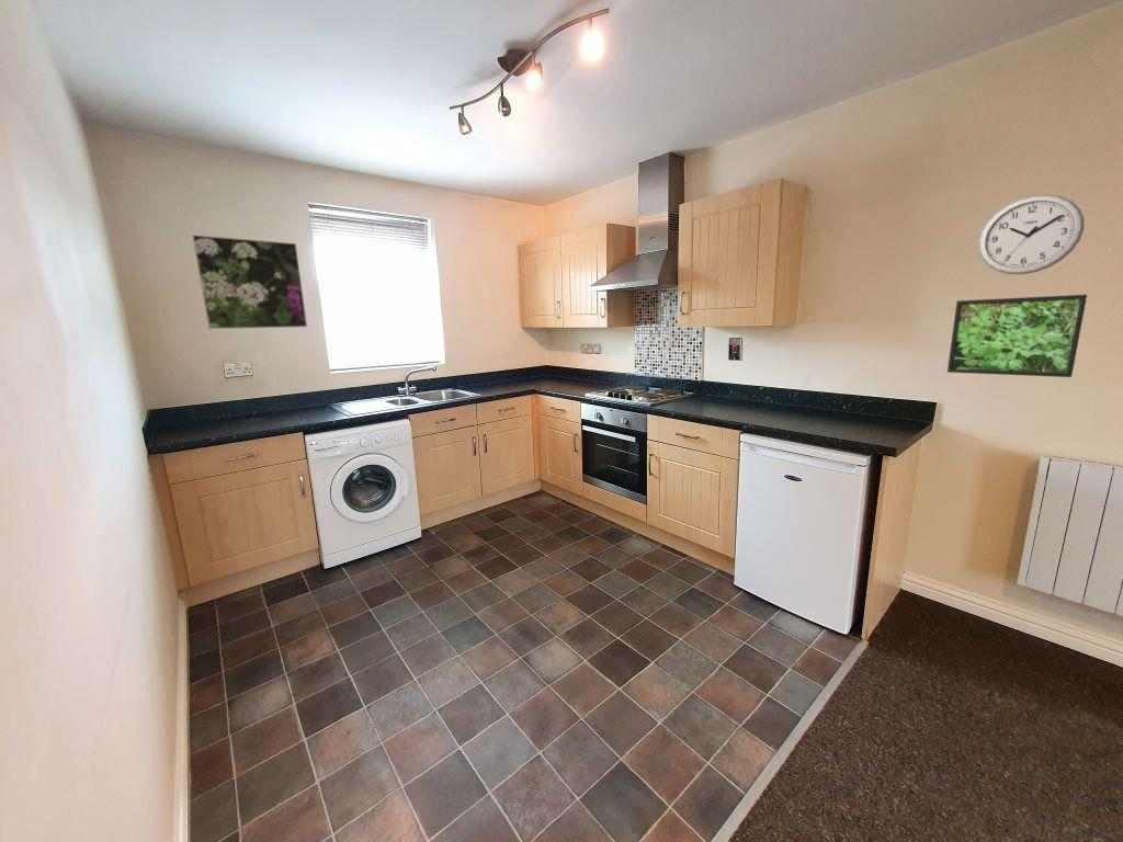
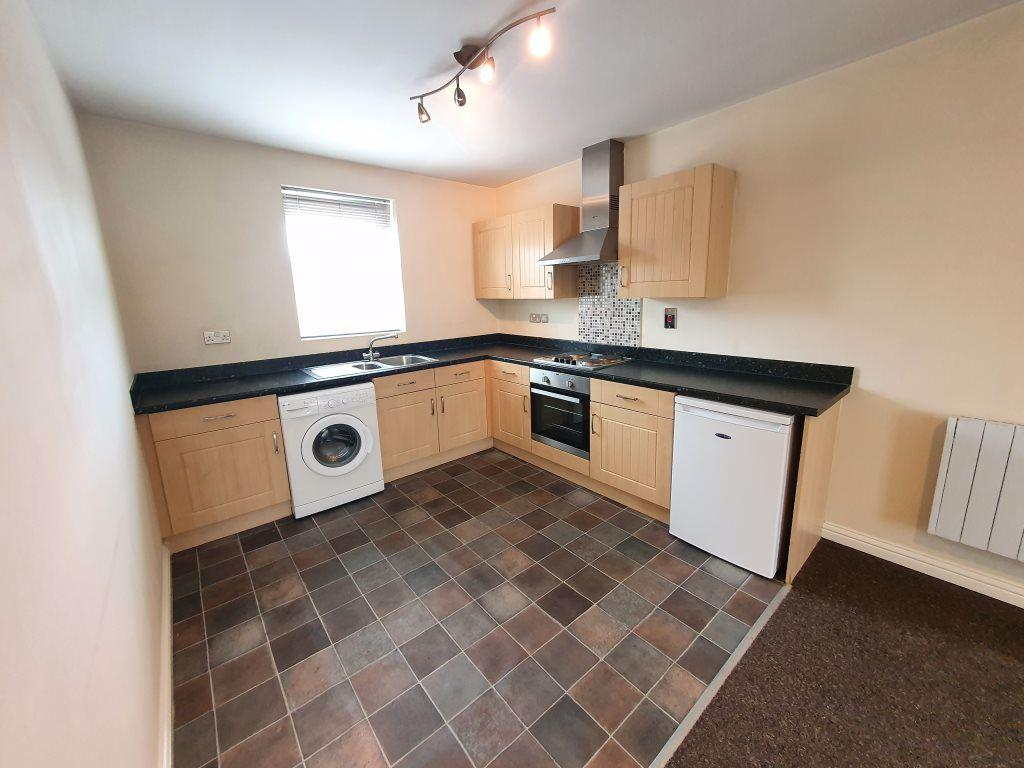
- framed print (253, 284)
- wall clock (1028, 235)
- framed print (1010, 337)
